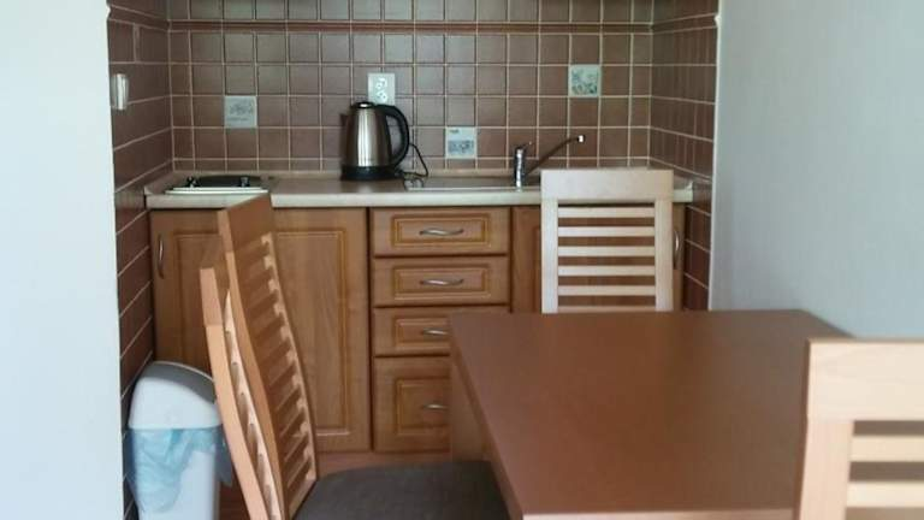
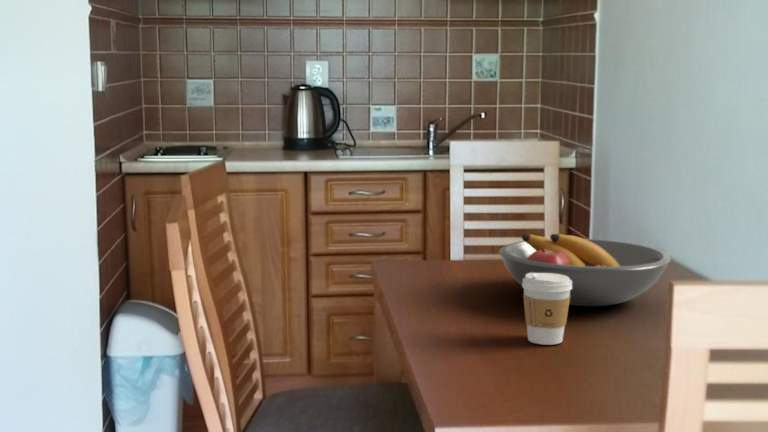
+ fruit bowl (582, 269)
+ coffee cup (546, 307)
